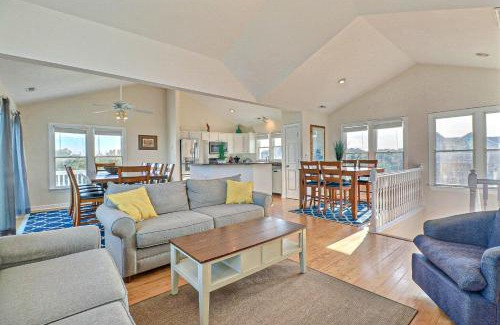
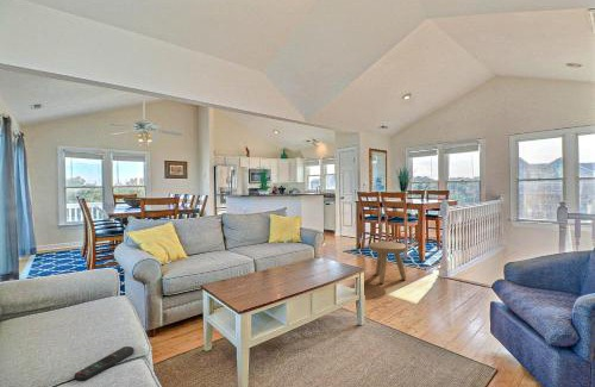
+ stool (386, 261)
+ remote control (106, 362)
